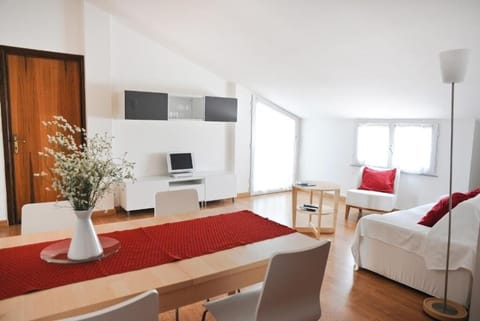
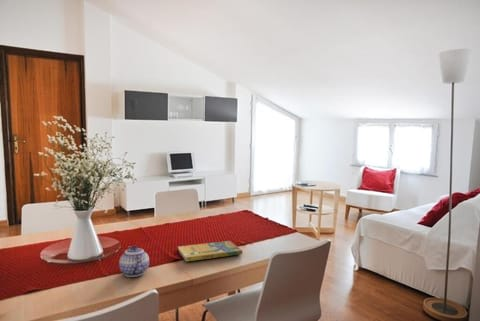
+ booklet (209, 250)
+ teapot (134, 259)
